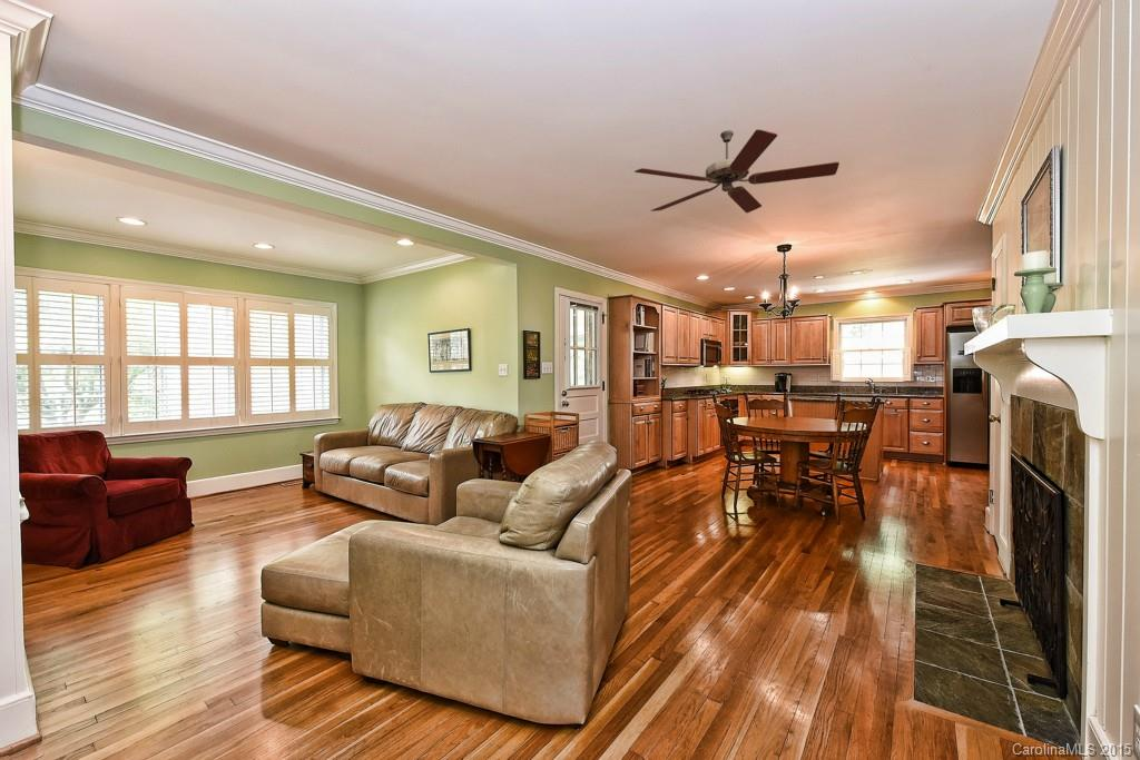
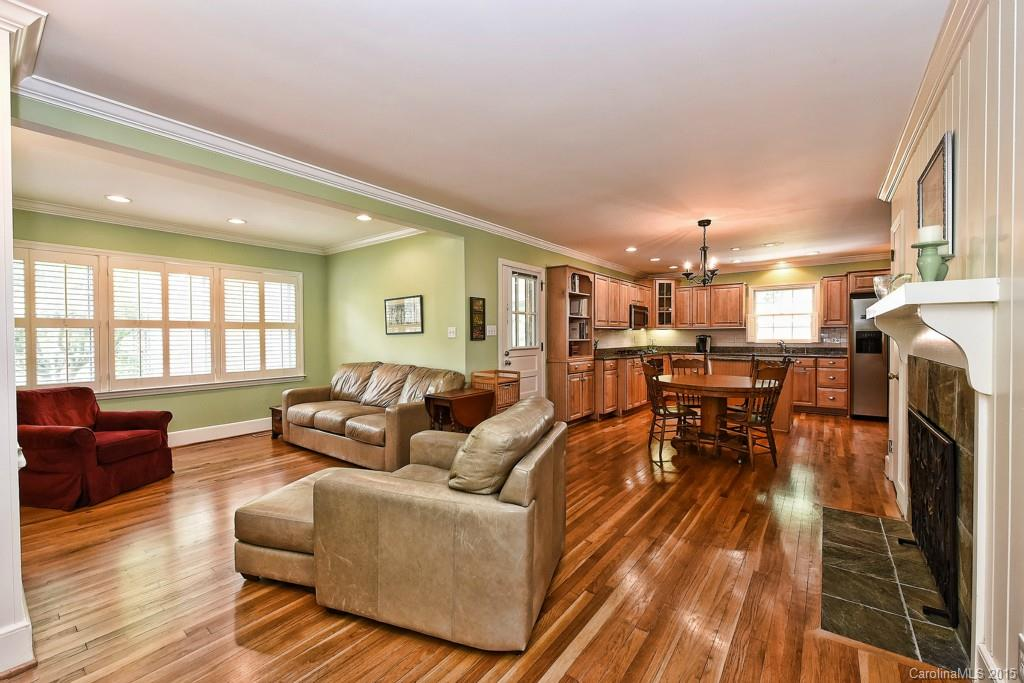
- ceiling fan (734, 160)
